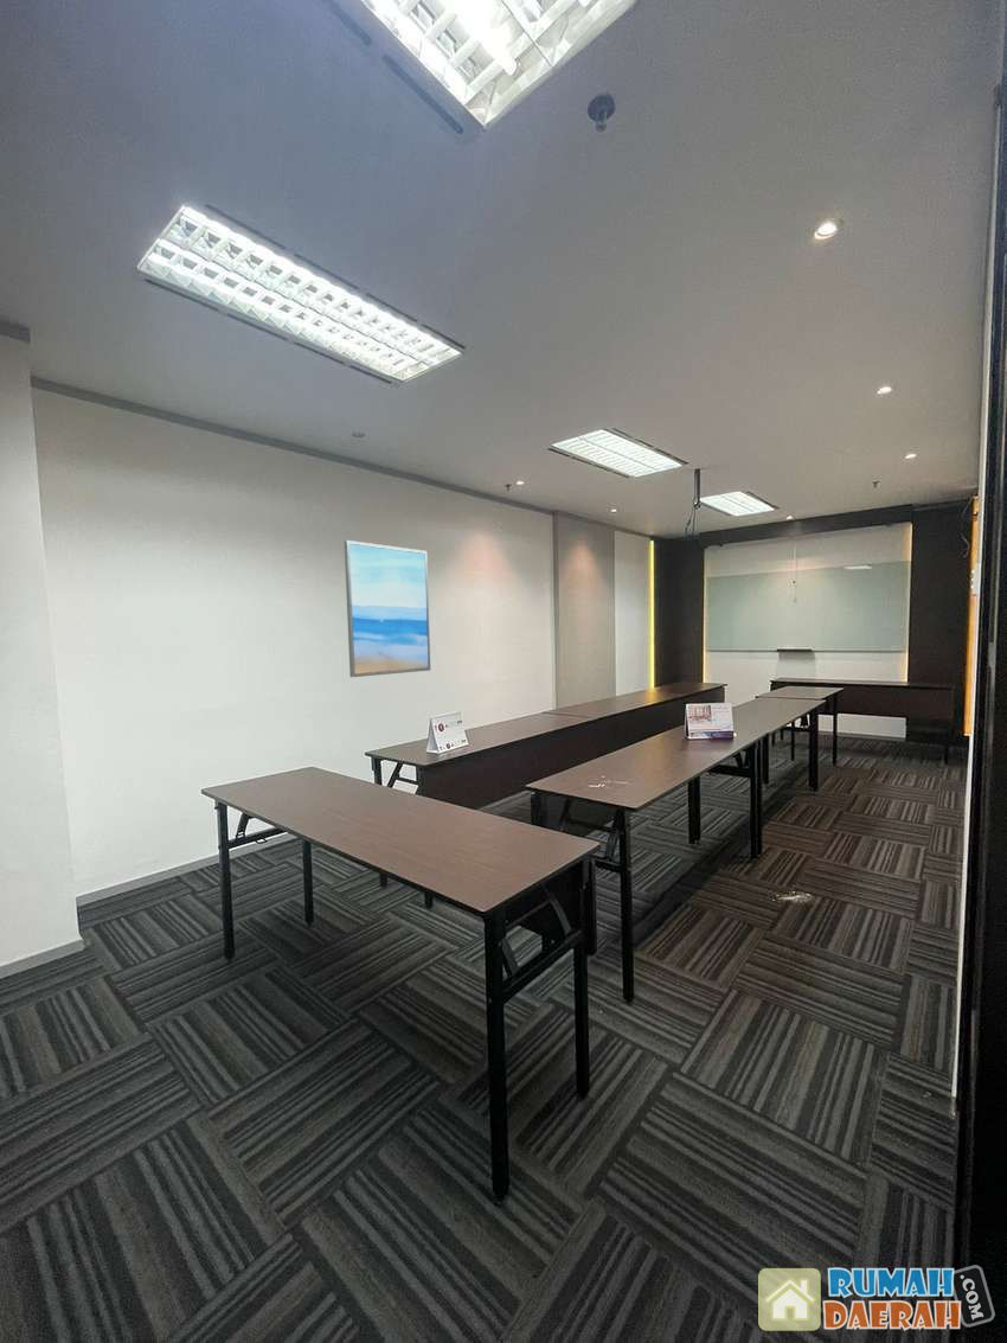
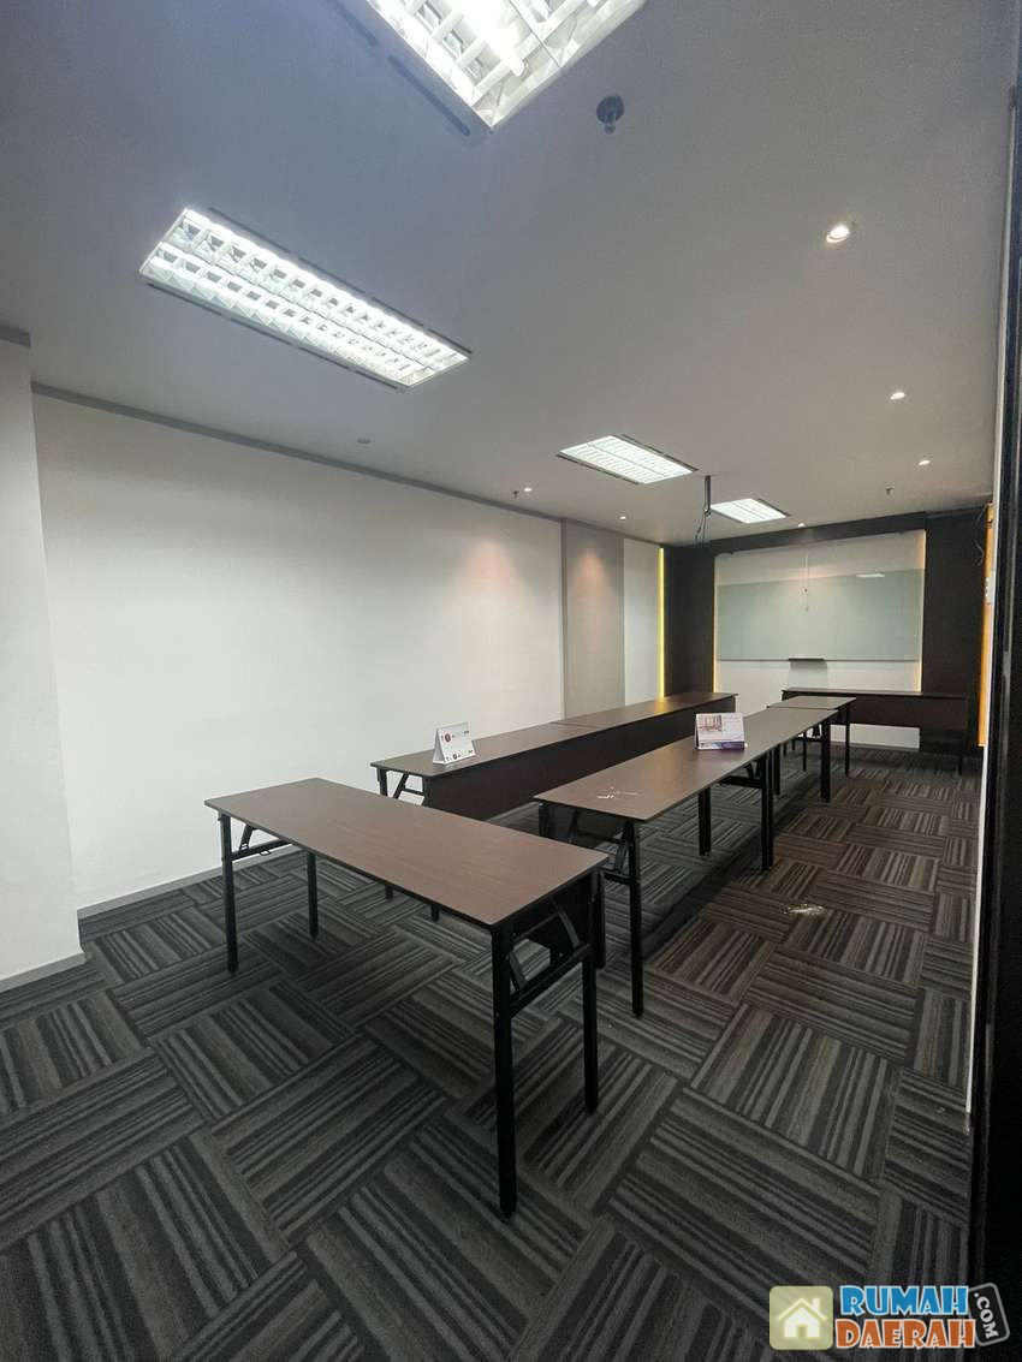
- wall art (390, 610)
